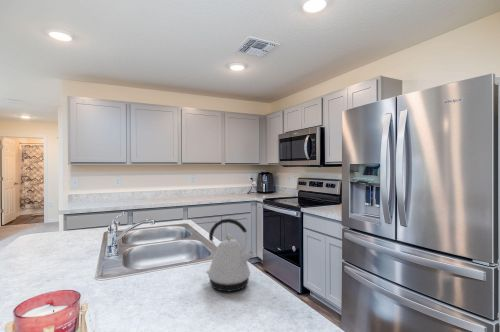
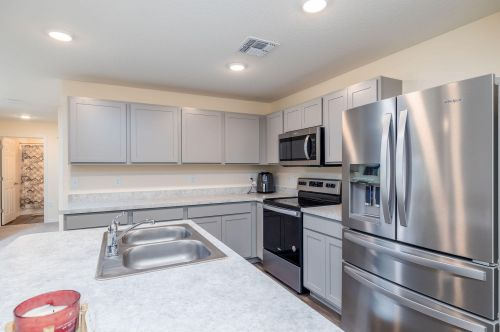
- kettle (230, 251)
